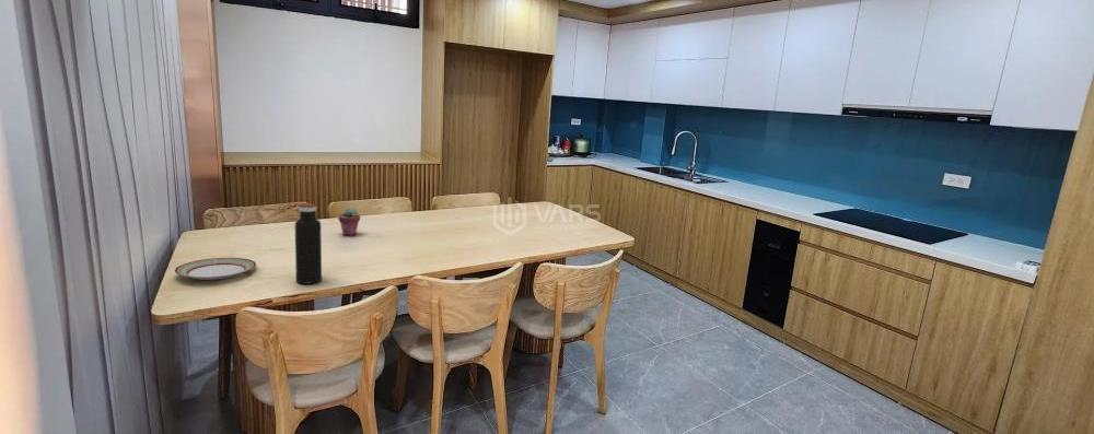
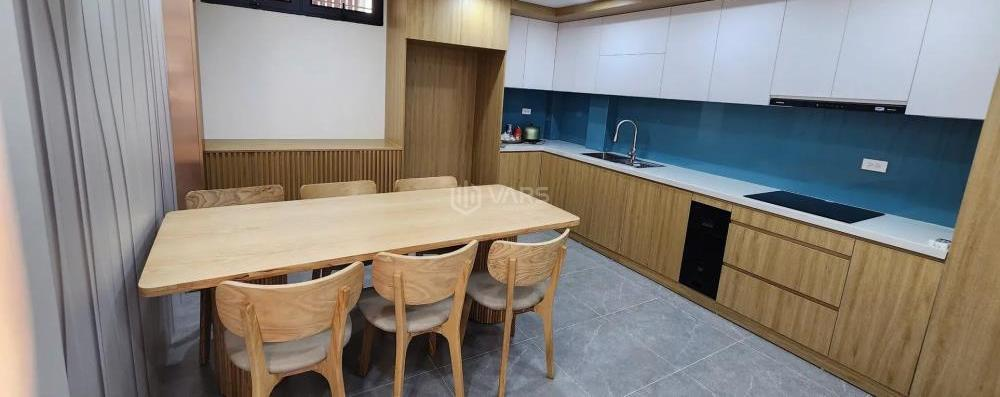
- water bottle (307, 243)
- potted succulent (349, 220)
- plate (217, 269)
